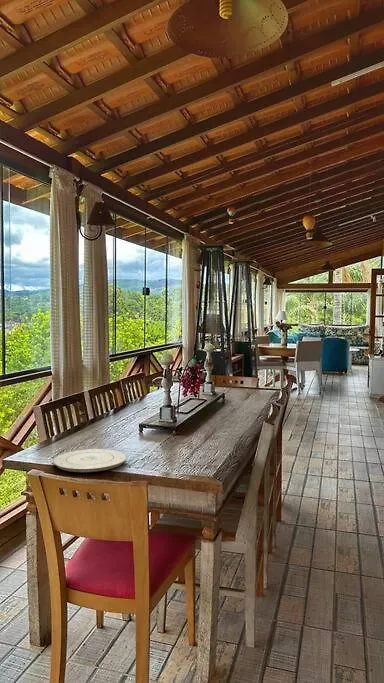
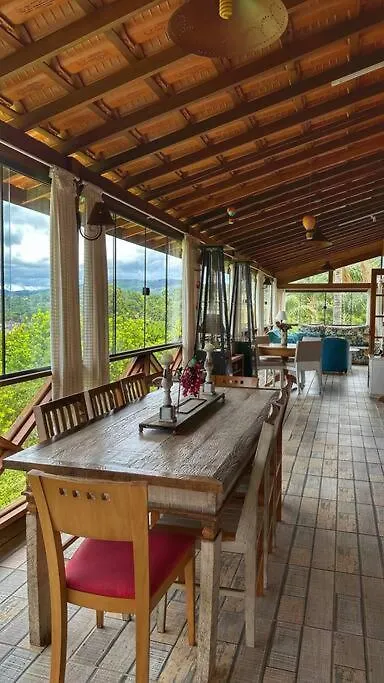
- plate (90, 460)
